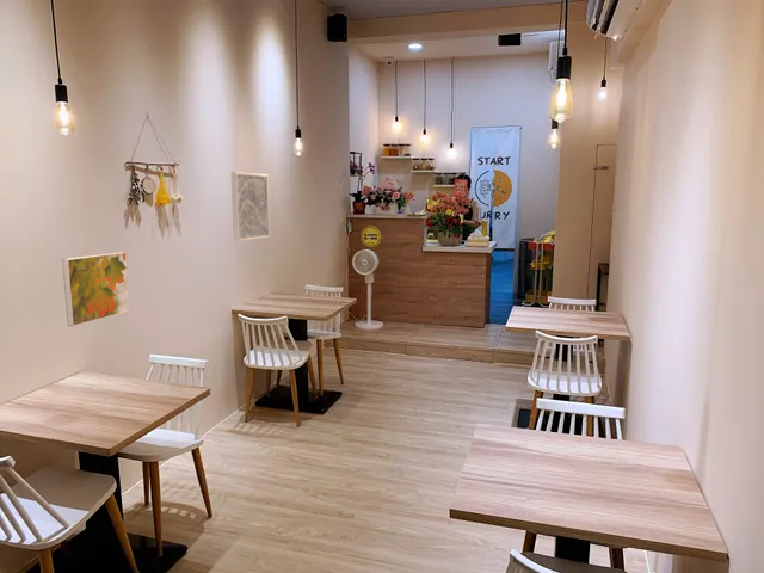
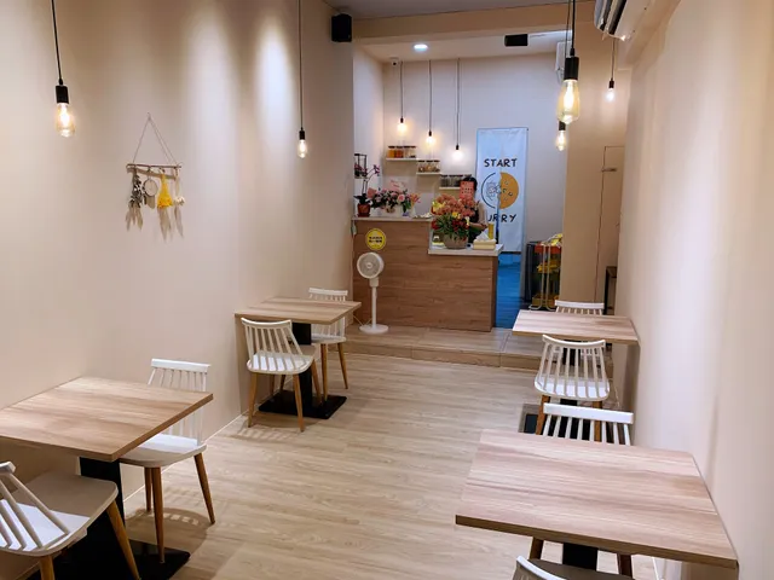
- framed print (98, 286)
- wall art (251, 207)
